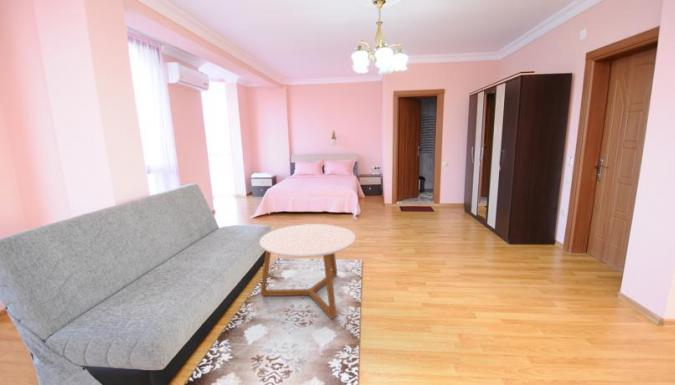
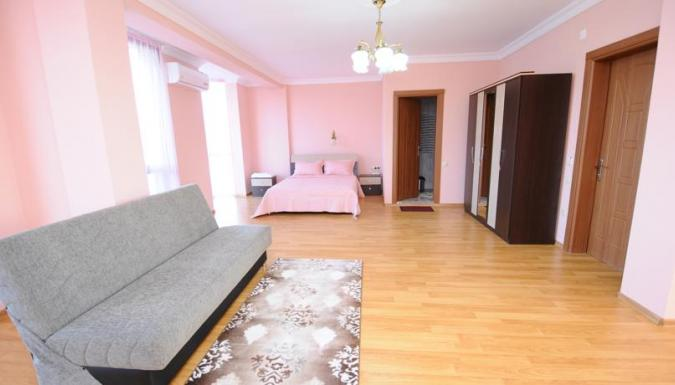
- coffee table (307, 256)
